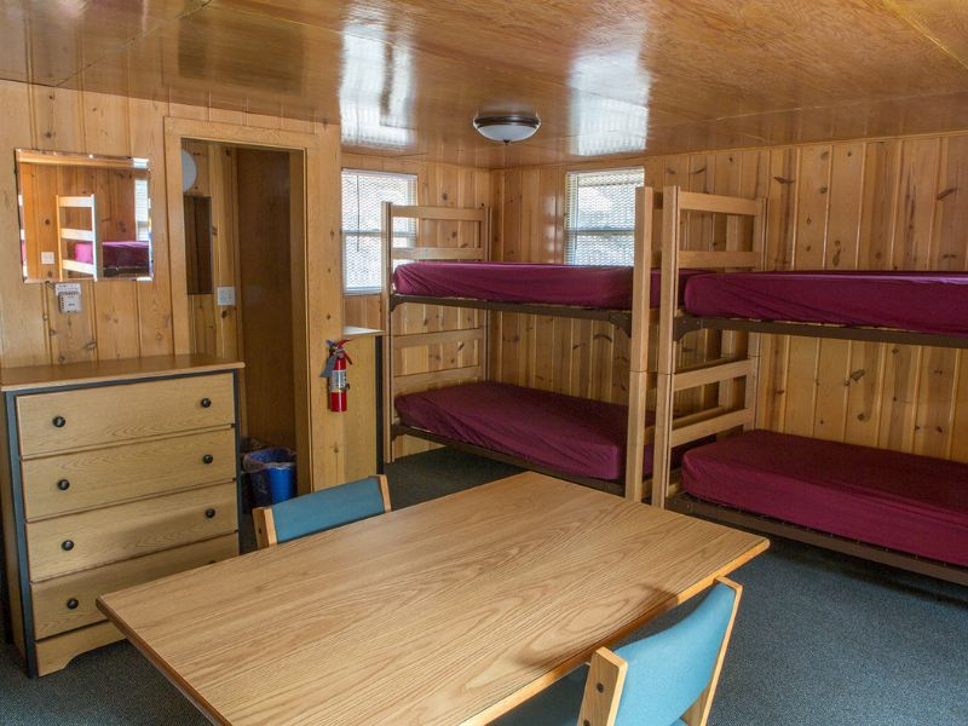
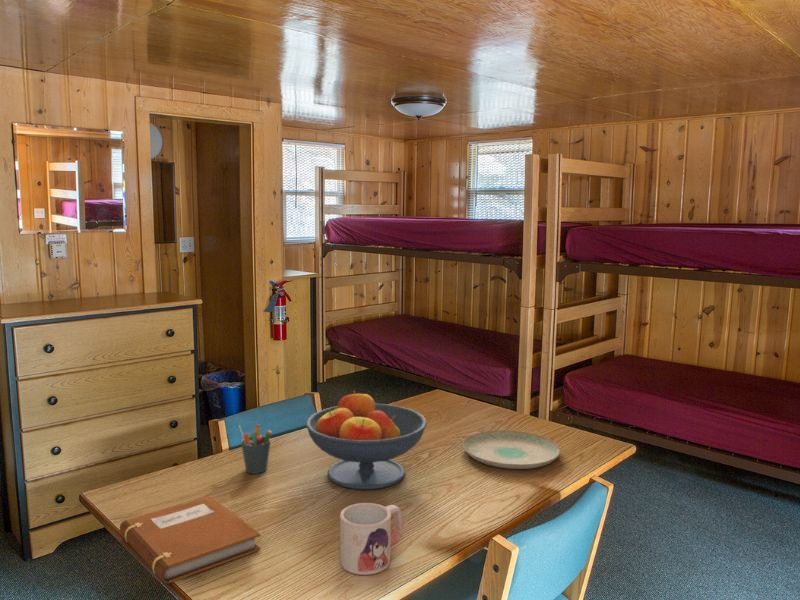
+ mug (373, 534)
+ pen holder (256, 446)
+ plate (510, 449)
+ fruit bowl (366, 437)
+ notebook (187, 534)
